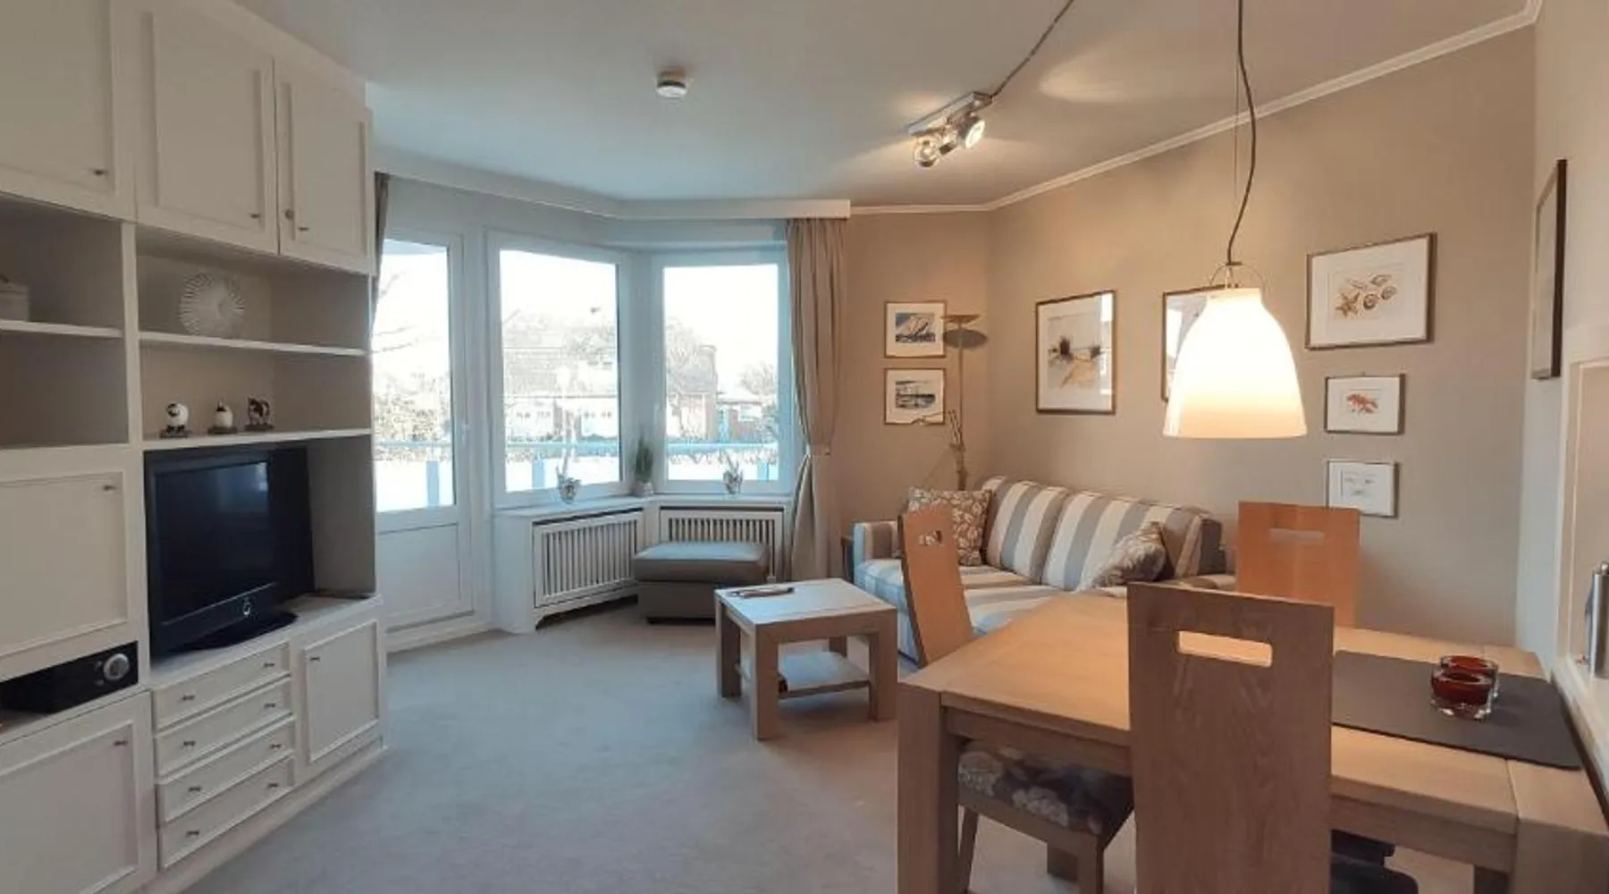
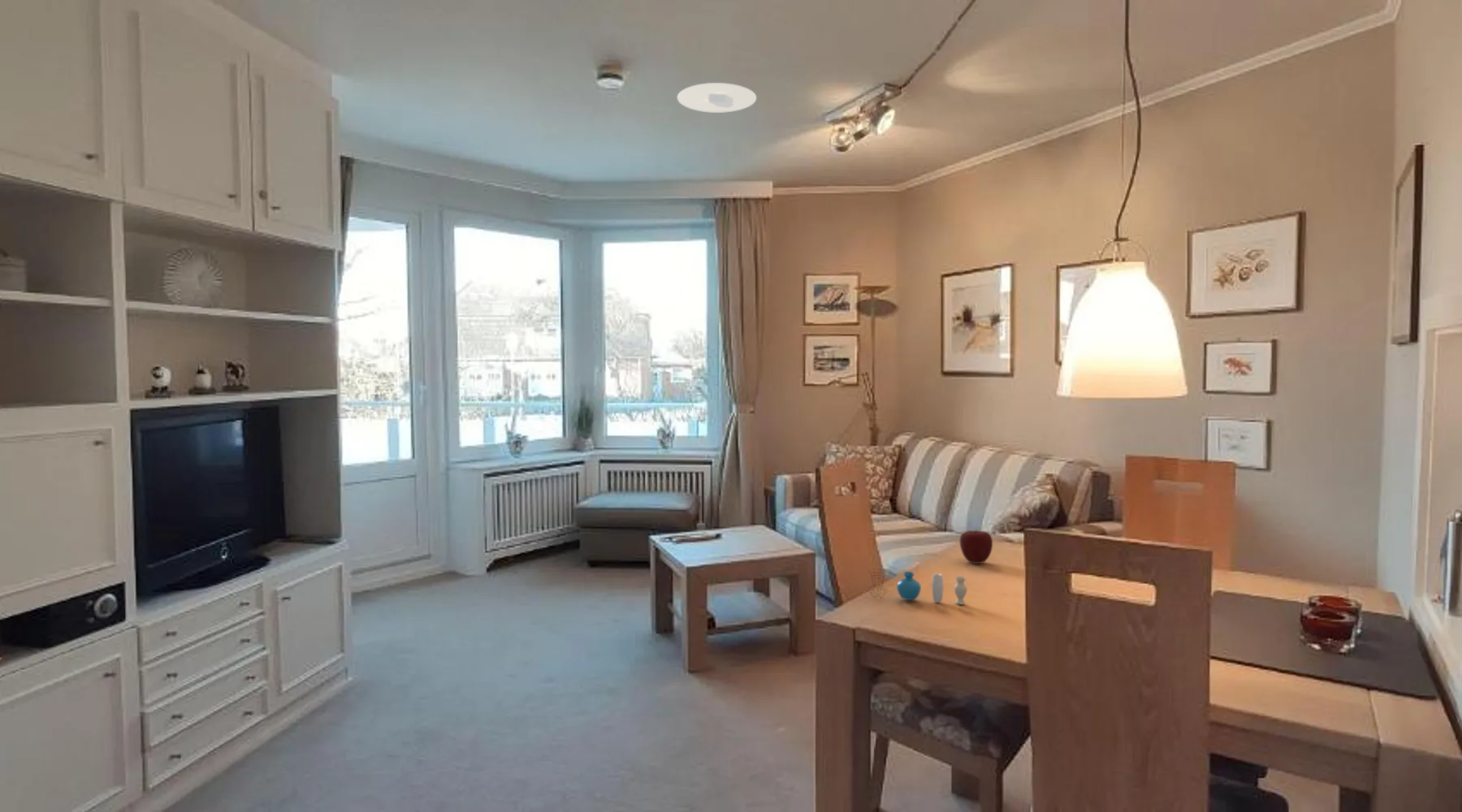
+ vase (916, 586)
+ recessed light (716, 94)
+ apple (975, 546)
